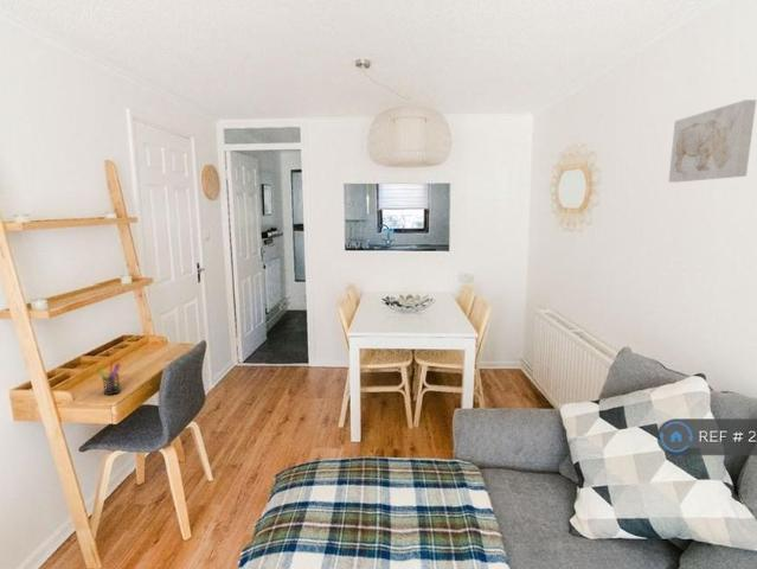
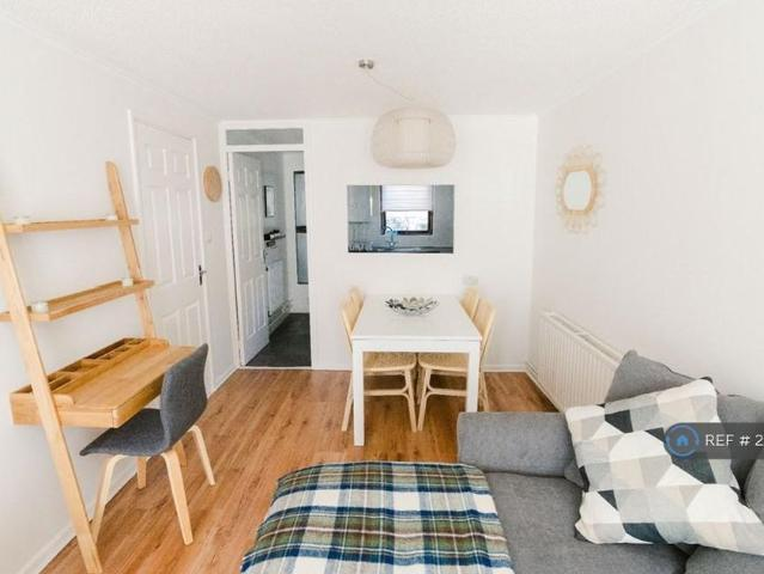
- pen holder (109, 377)
- wall art (706, 146)
